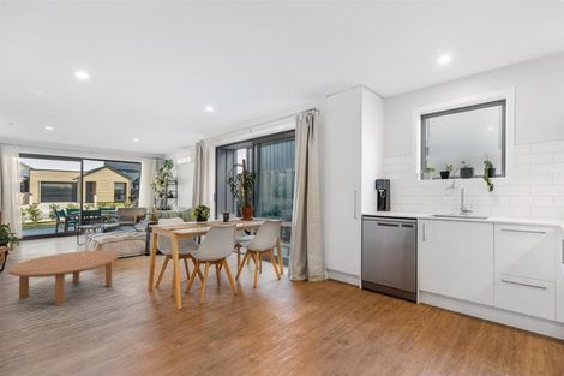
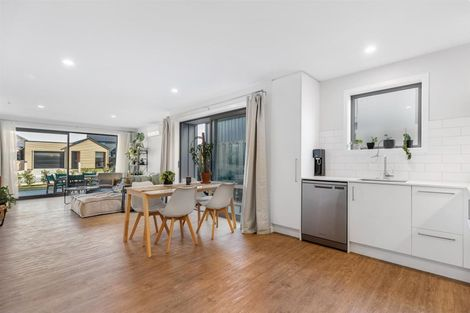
- coffee table (68, 273)
